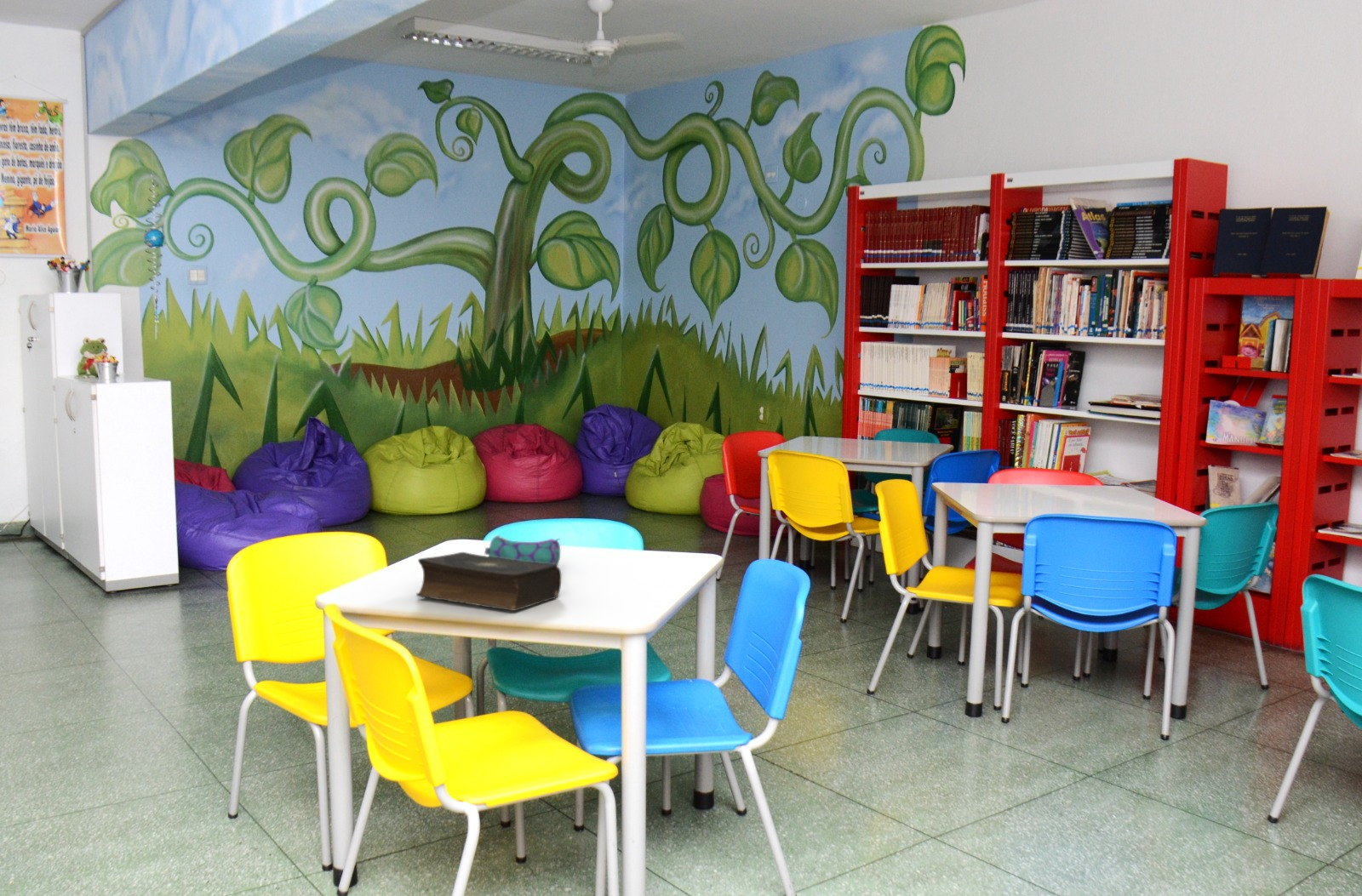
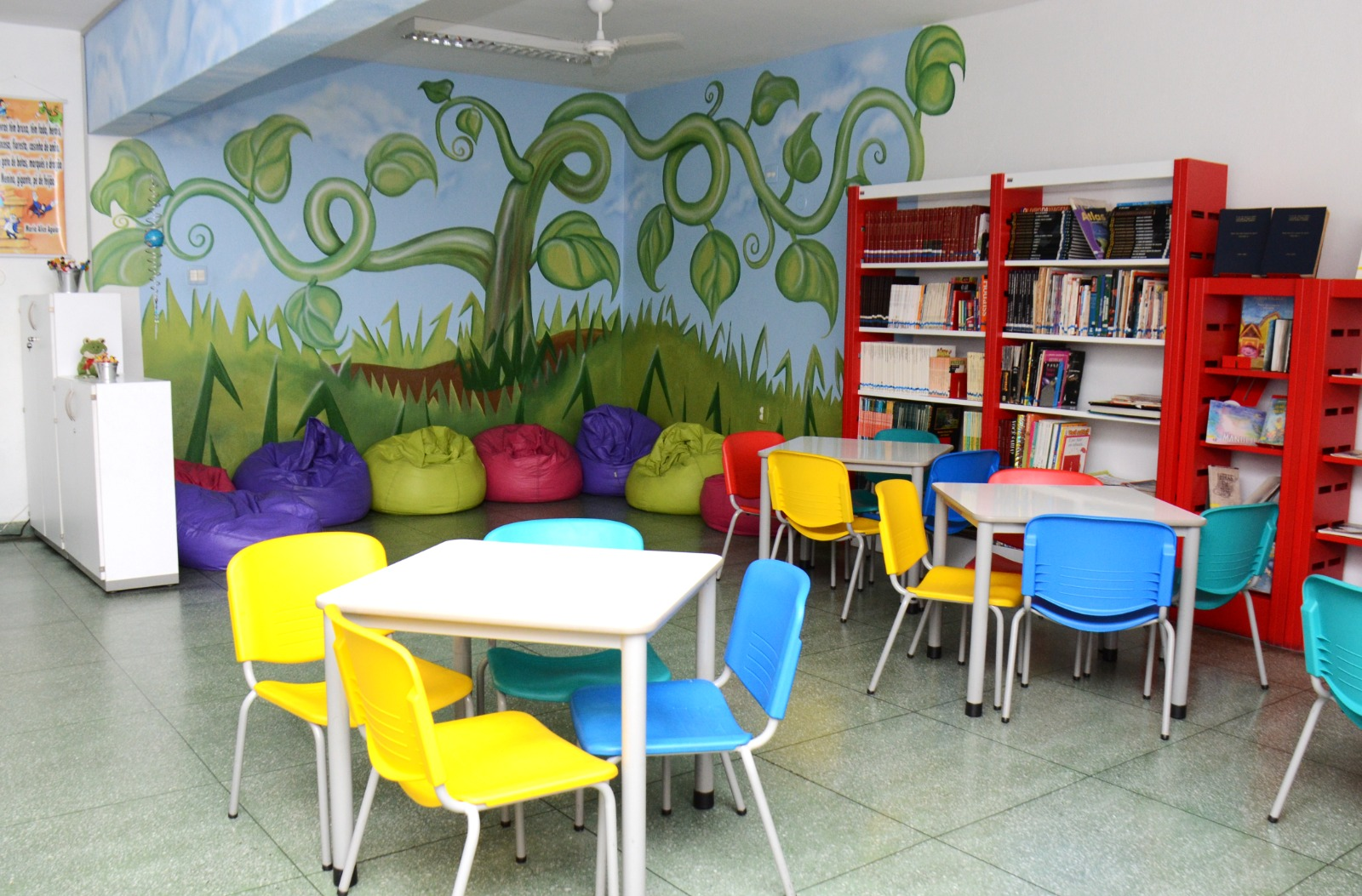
- book (488, 579)
- pencil case (524, 553)
